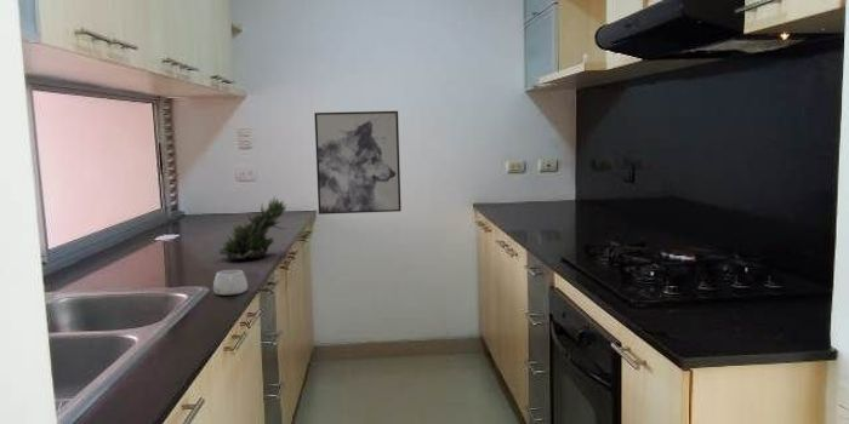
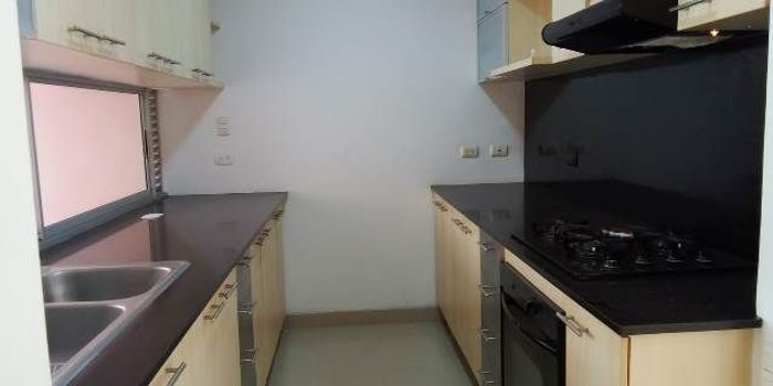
- wall art (358, 162)
- succulent plant (252, 227)
- mug (230, 282)
